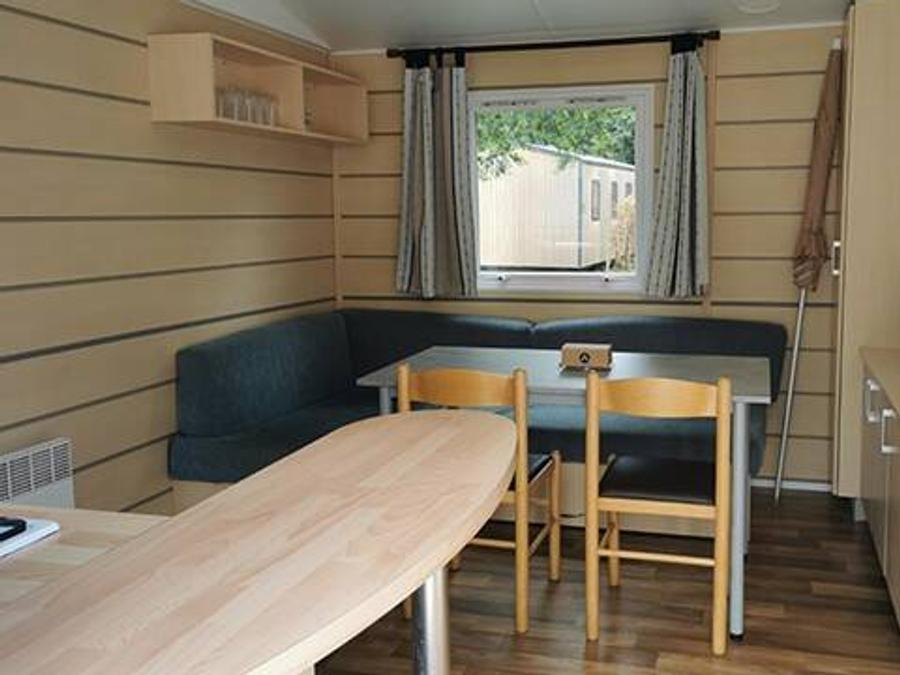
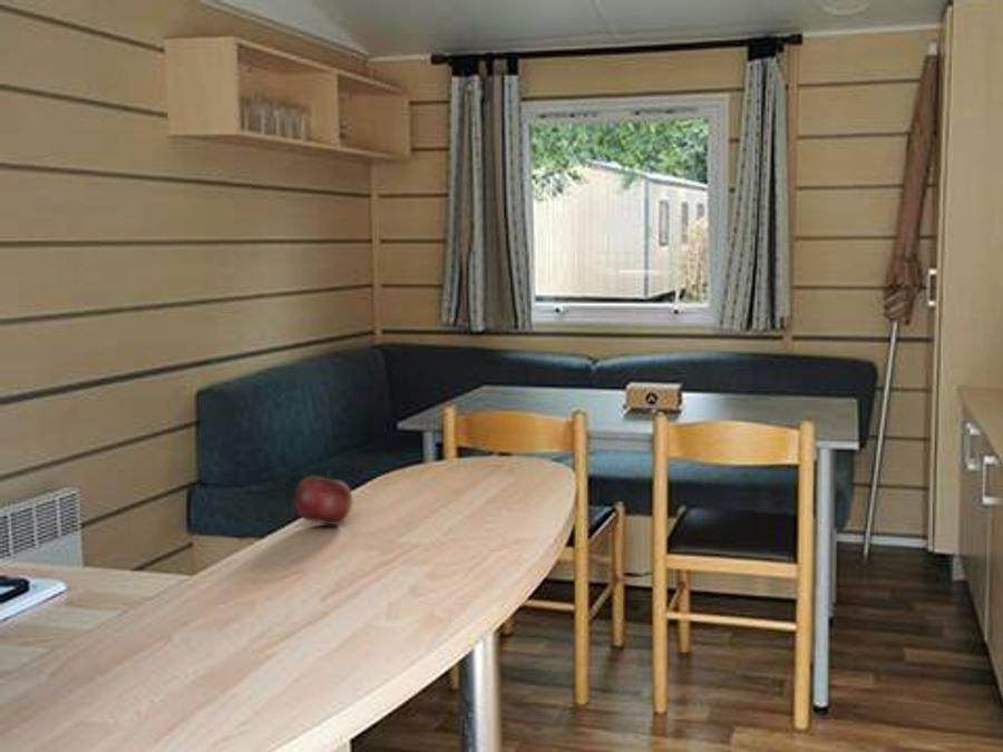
+ apple (323, 497)
